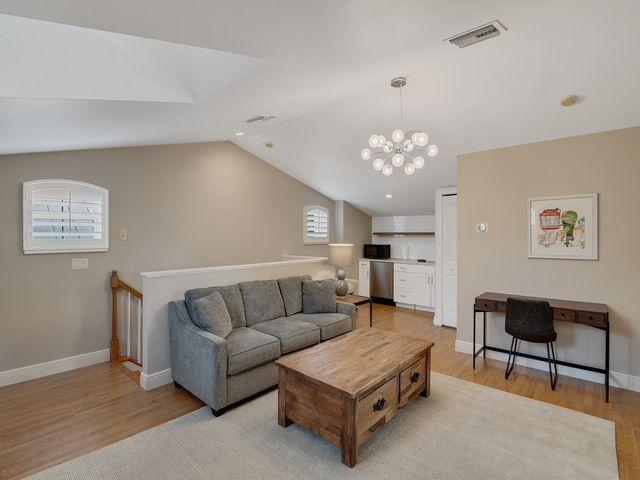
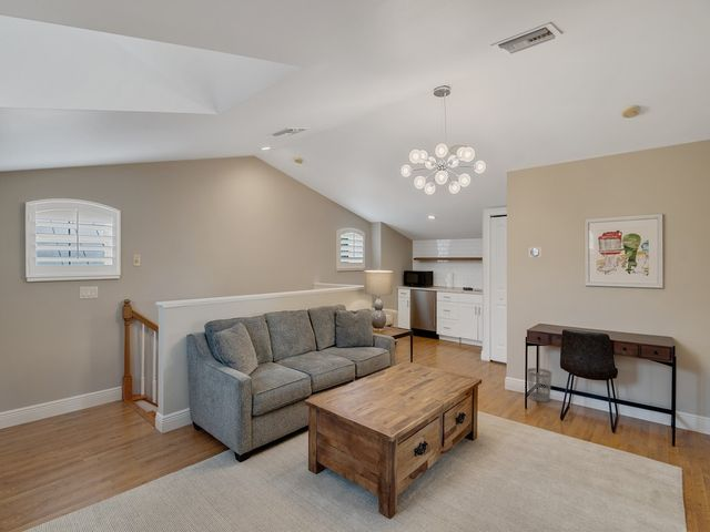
+ wastebasket (539, 385)
